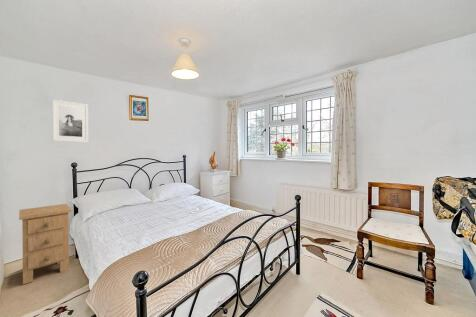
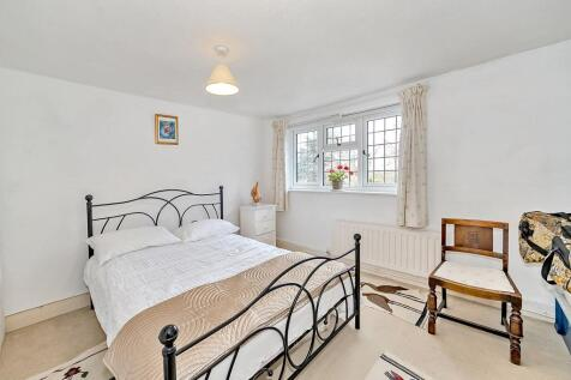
- nightstand (45, 240)
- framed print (70, 122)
